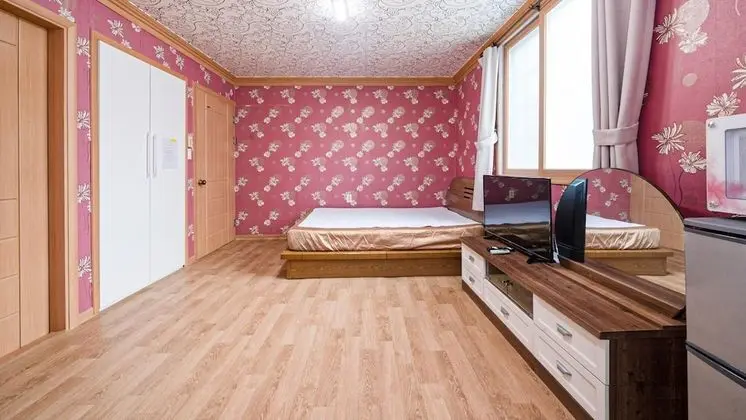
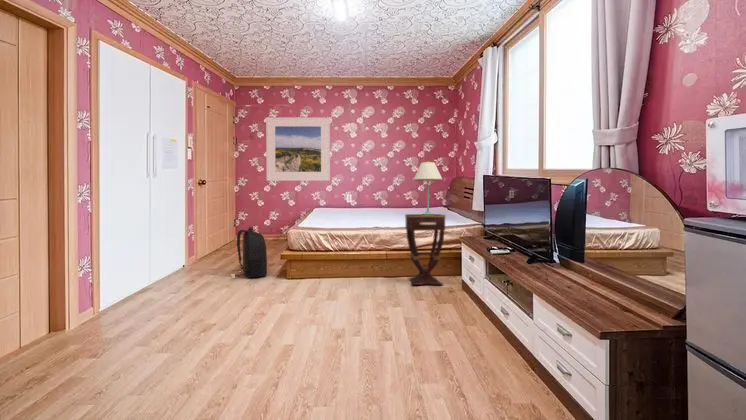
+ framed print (298, 149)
+ backpack (249, 251)
+ table lamp (427, 188)
+ side table (424, 252)
